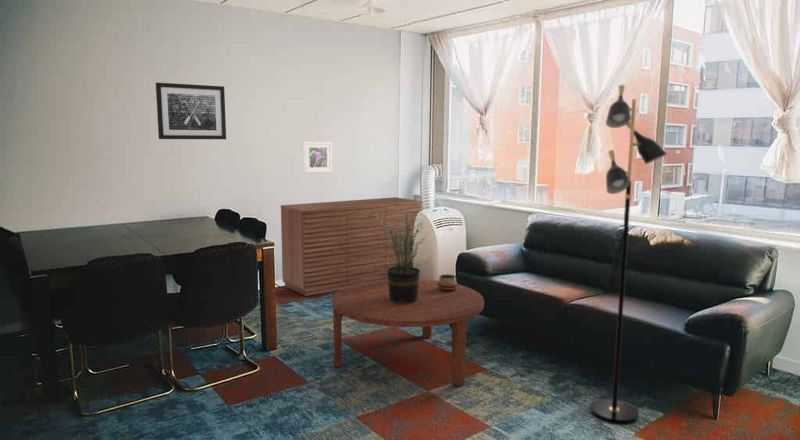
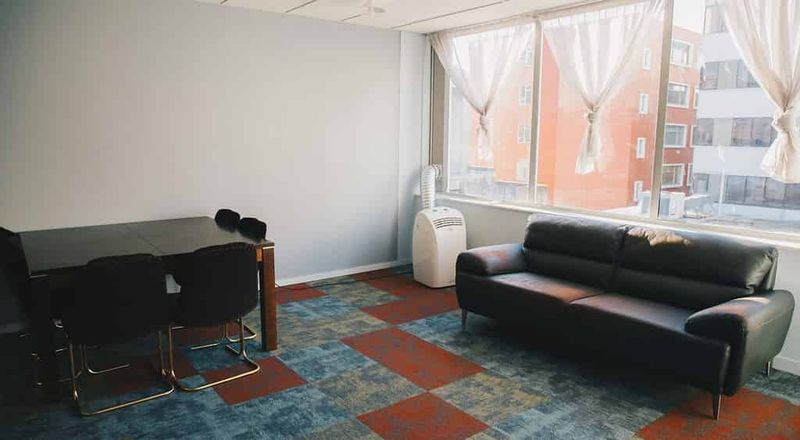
- potted plant (401, 255)
- coffee table (407, 326)
- sideboard (354, 242)
- decorative bowl (447, 282)
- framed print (318, 157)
- wall art (192, 112)
- lamp (623, 255)
